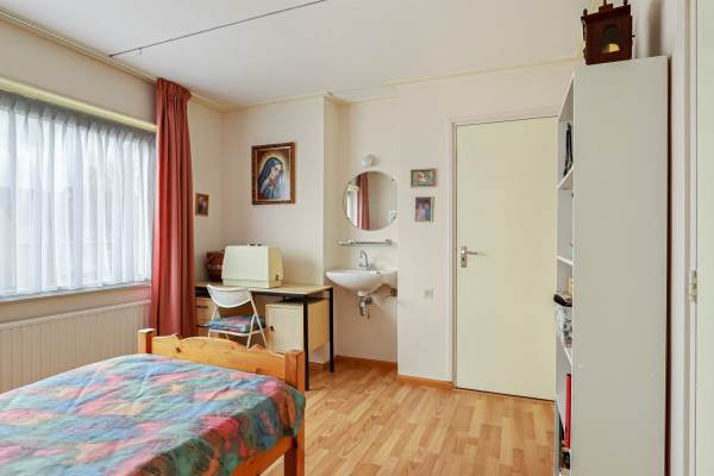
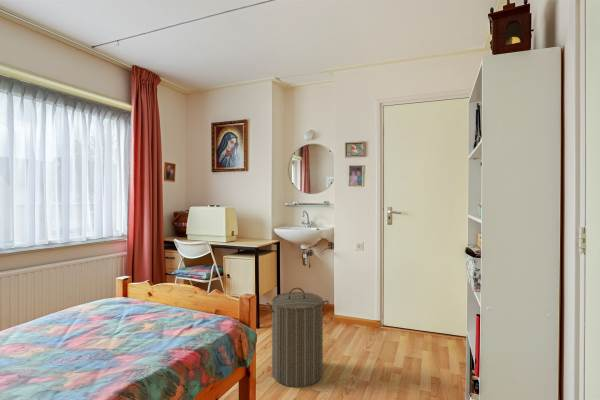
+ laundry hamper (297, 330)
